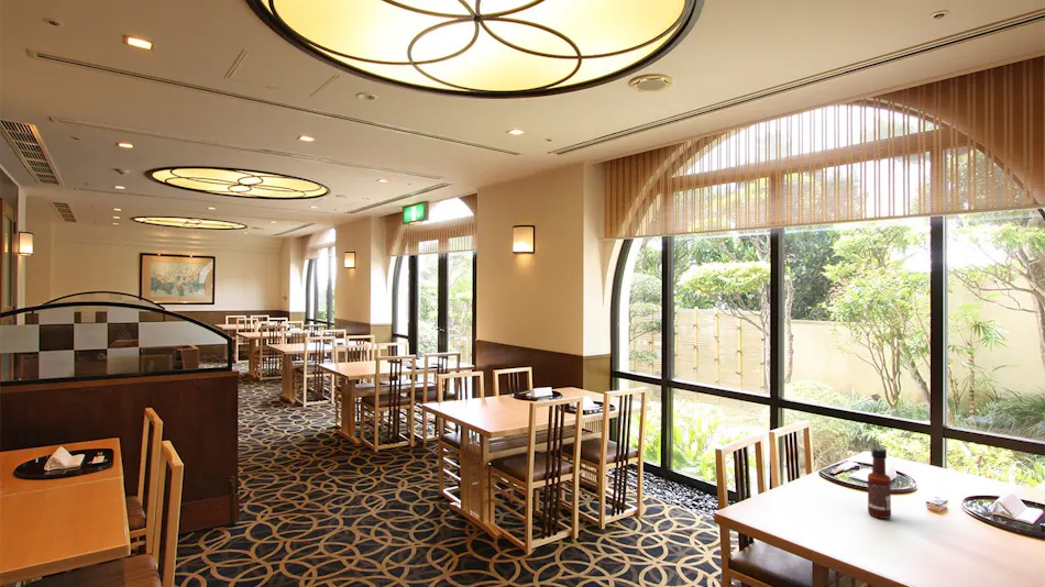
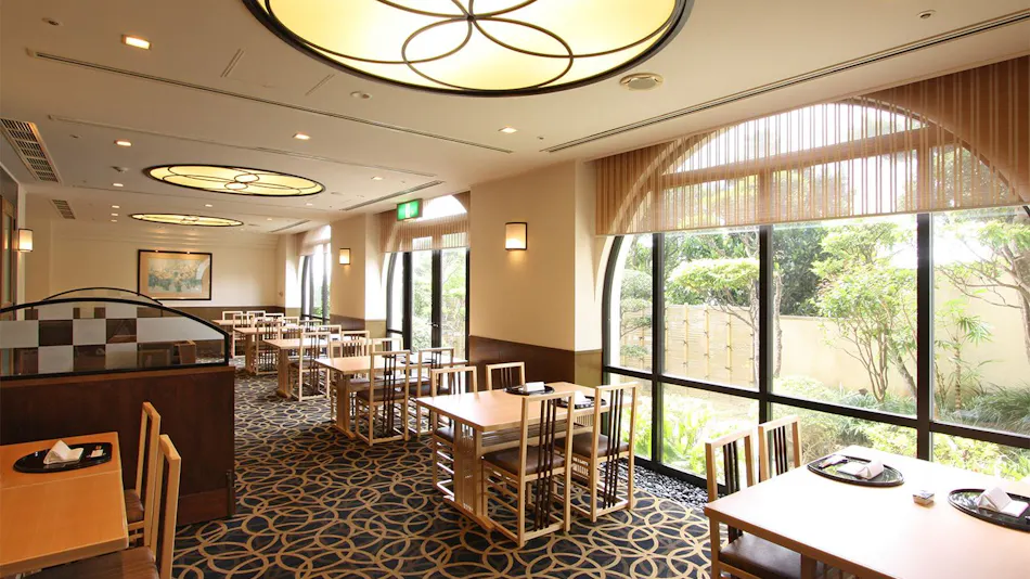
- tabasco sauce (879, 483)
